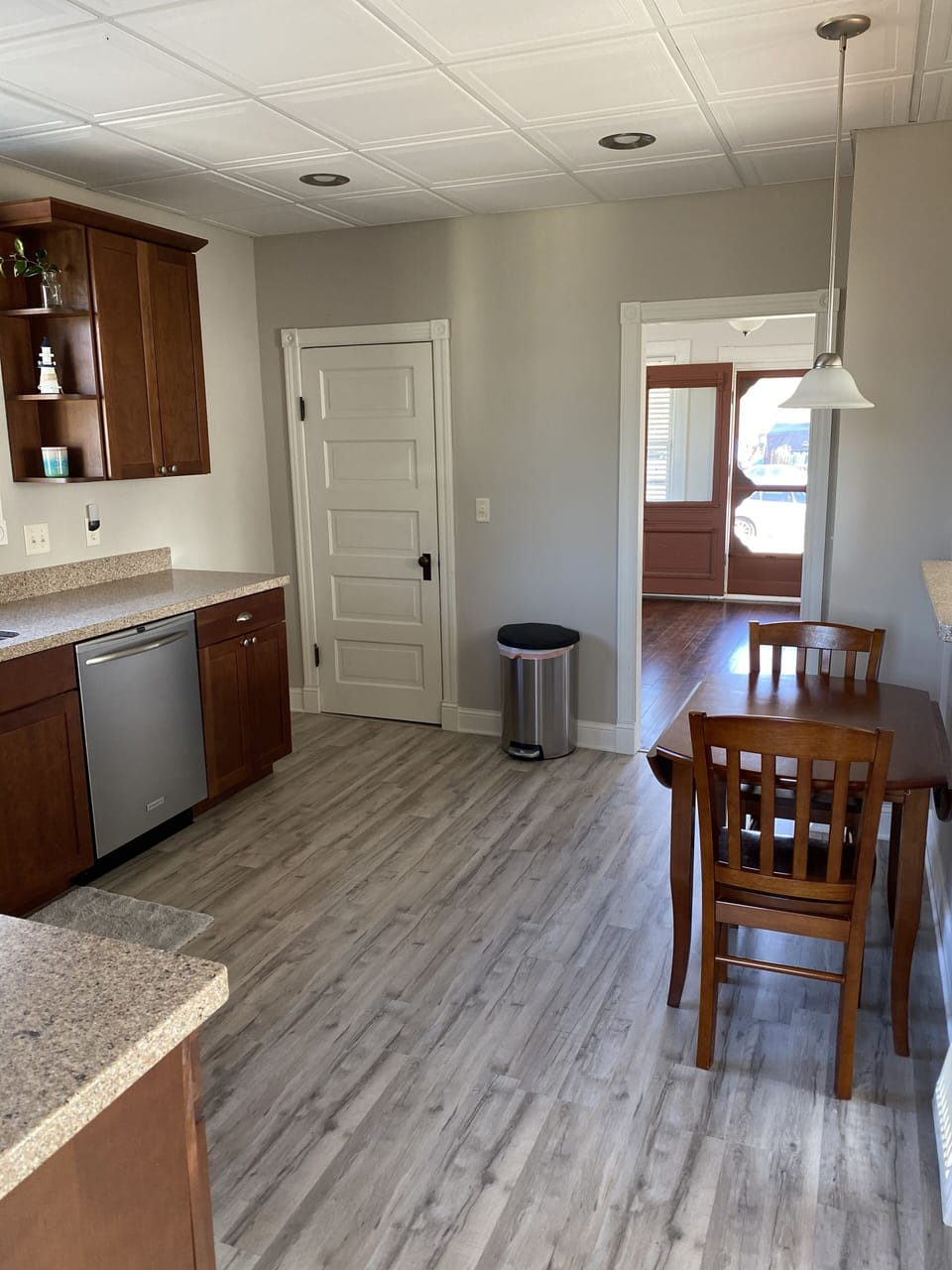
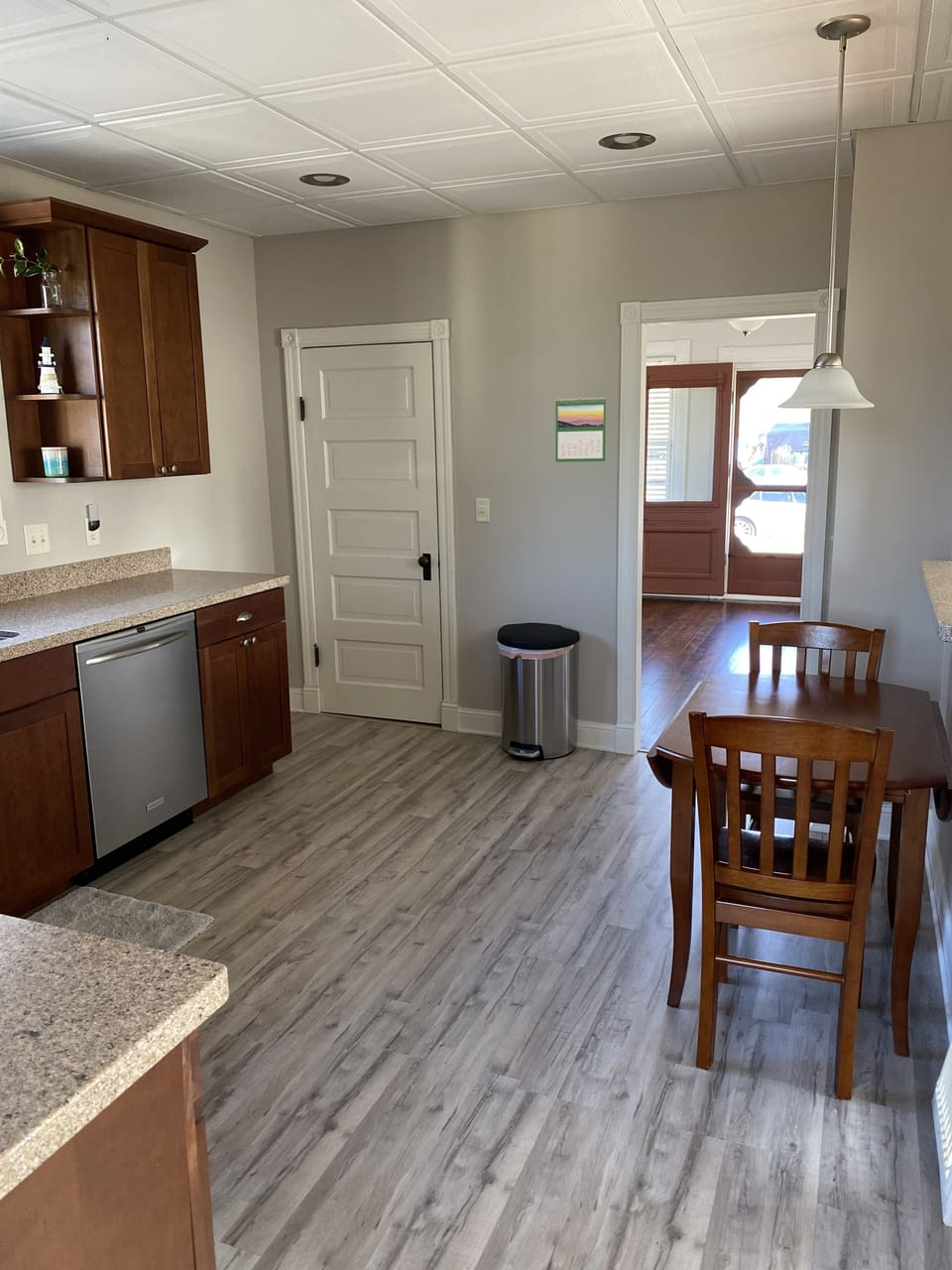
+ calendar (580, 429)
